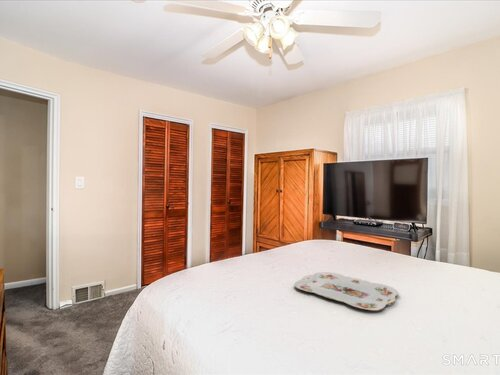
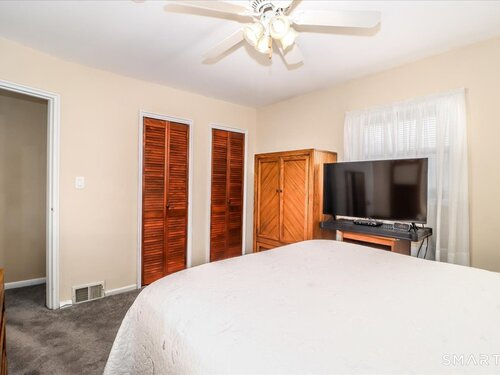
- serving tray (344, 288)
